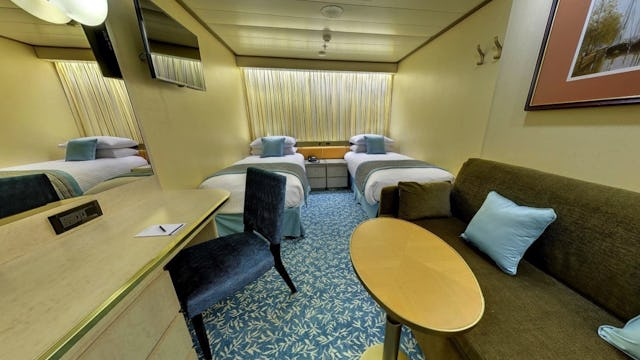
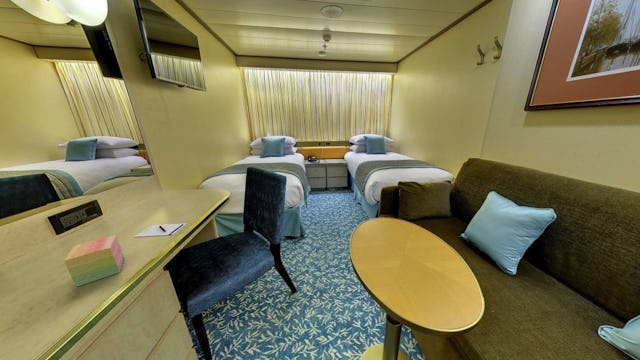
+ sticky notes (97, 258)
